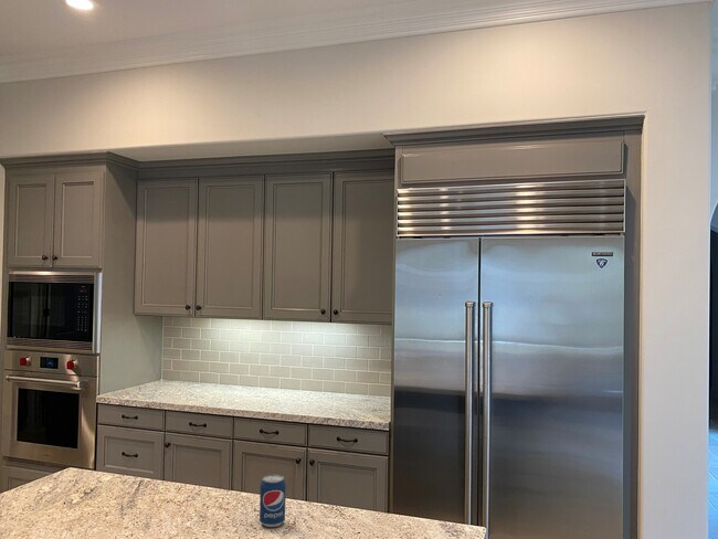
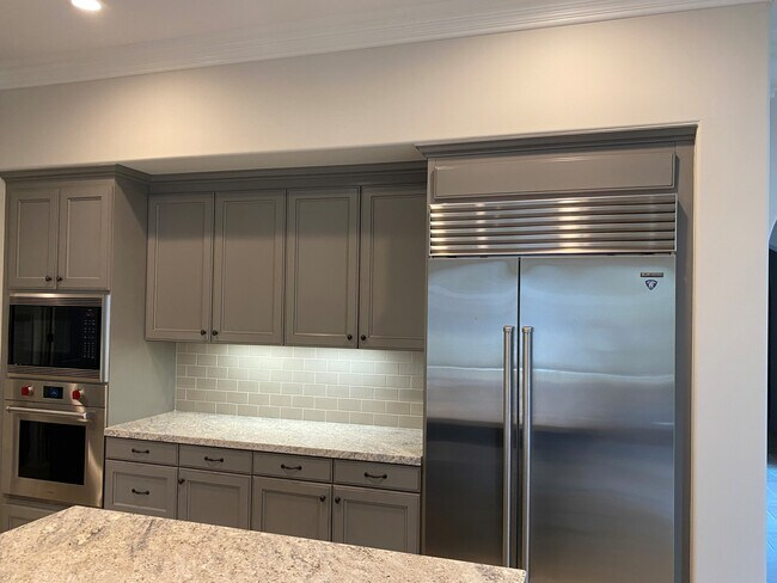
- beverage can (272, 500)
